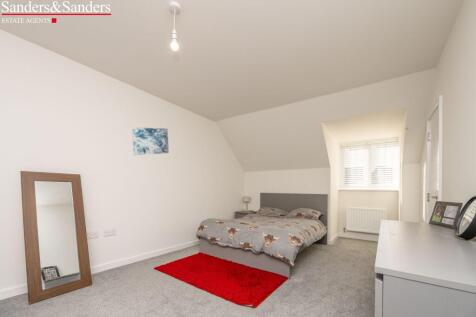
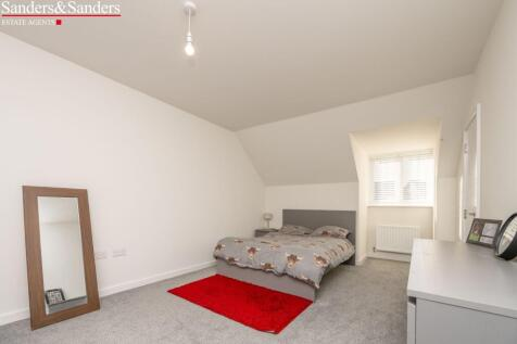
- wall art (151, 141)
